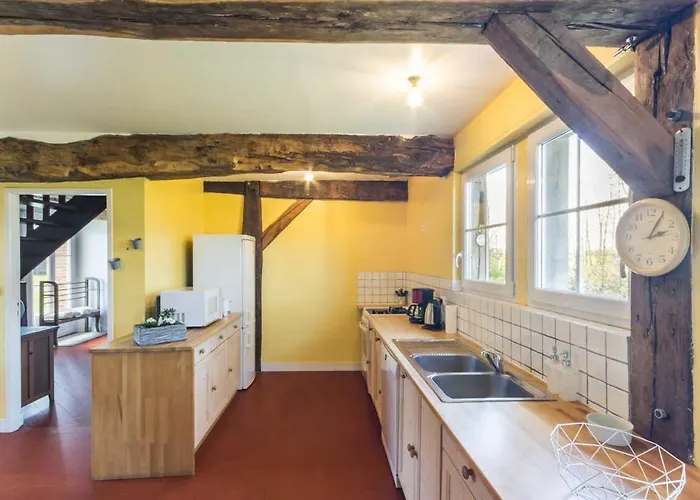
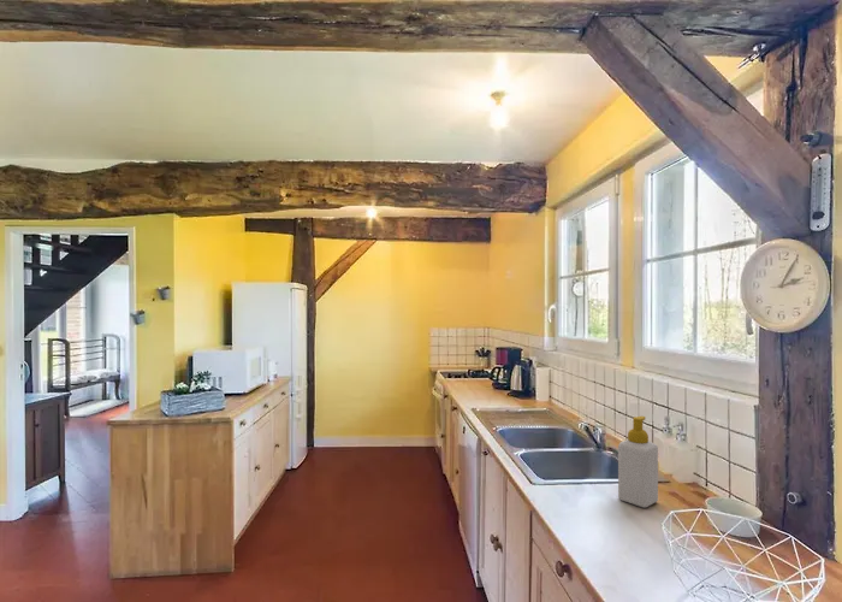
+ soap bottle (638, 459)
